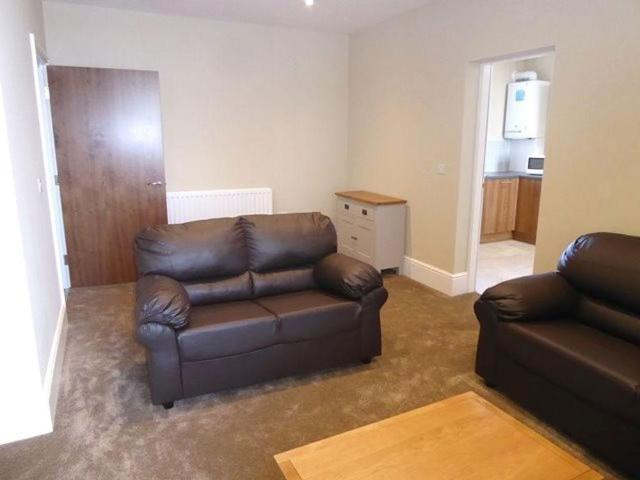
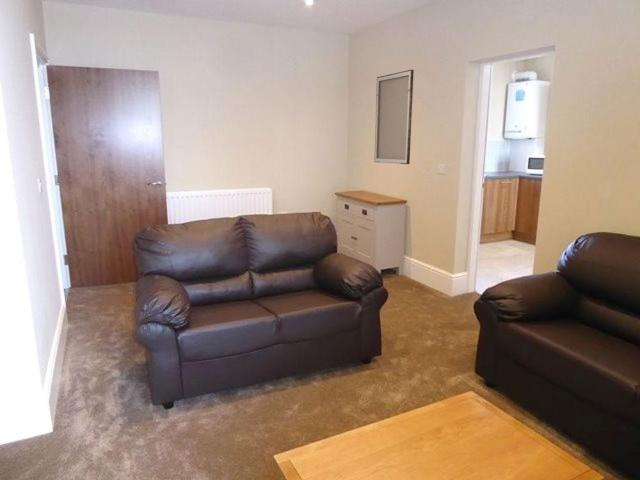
+ wall art (392, 119)
